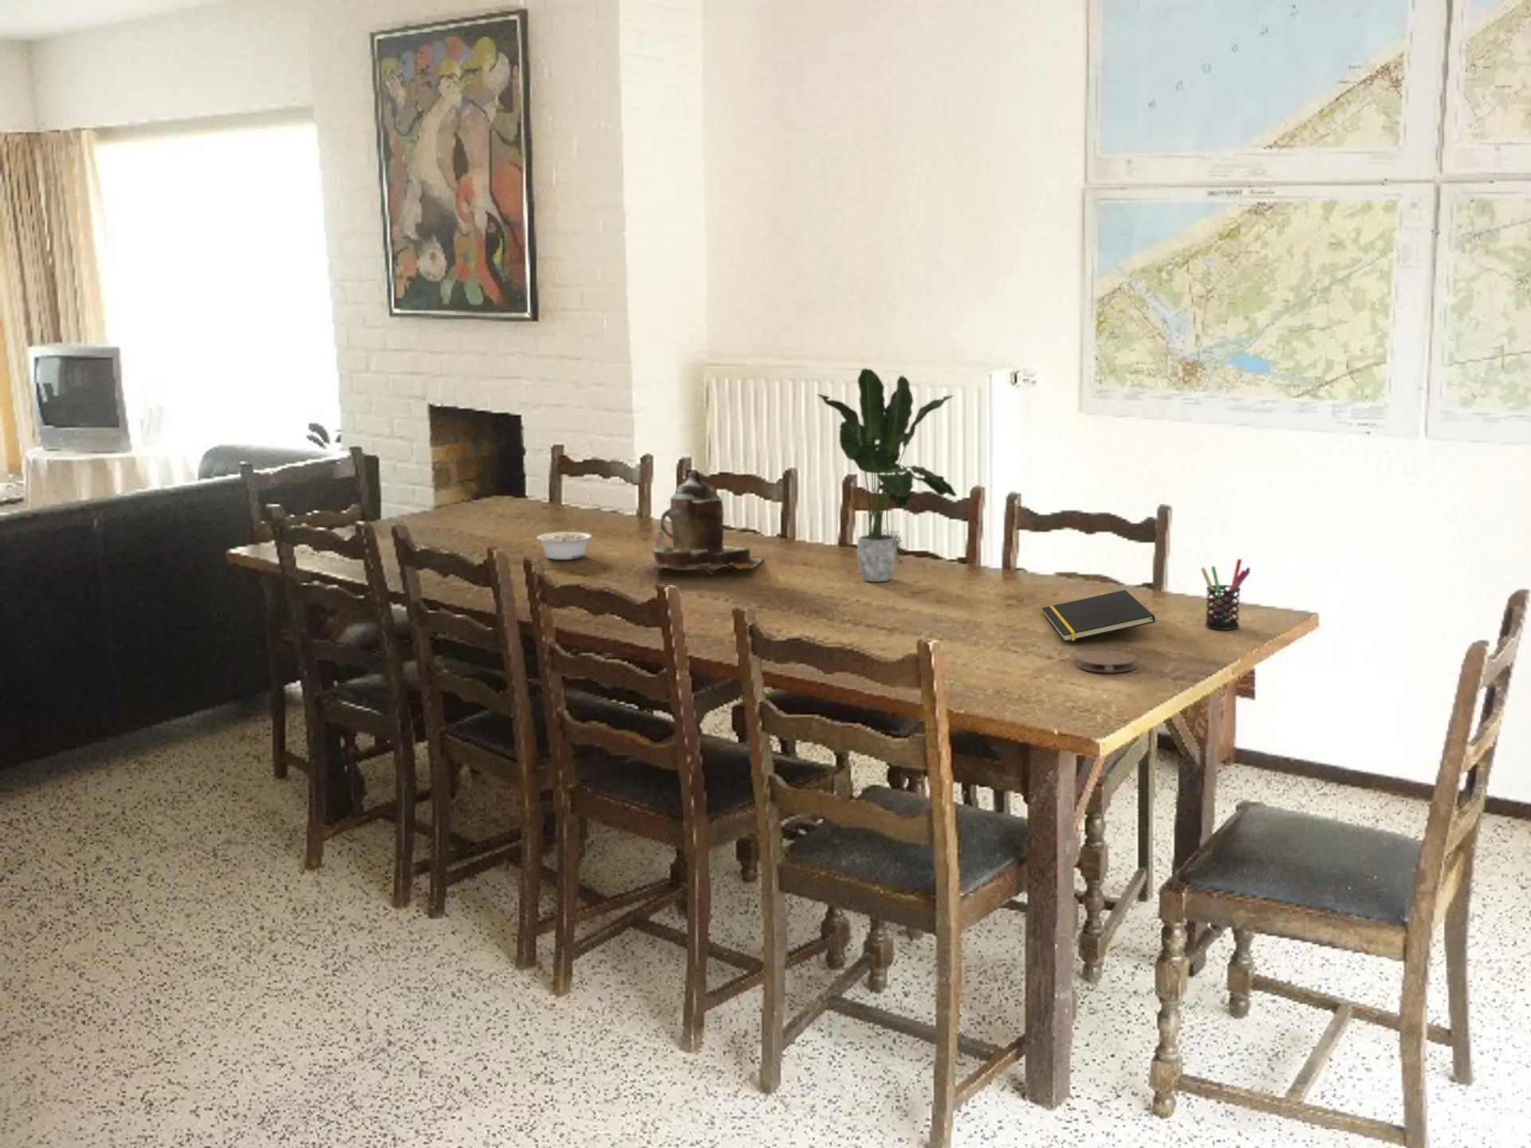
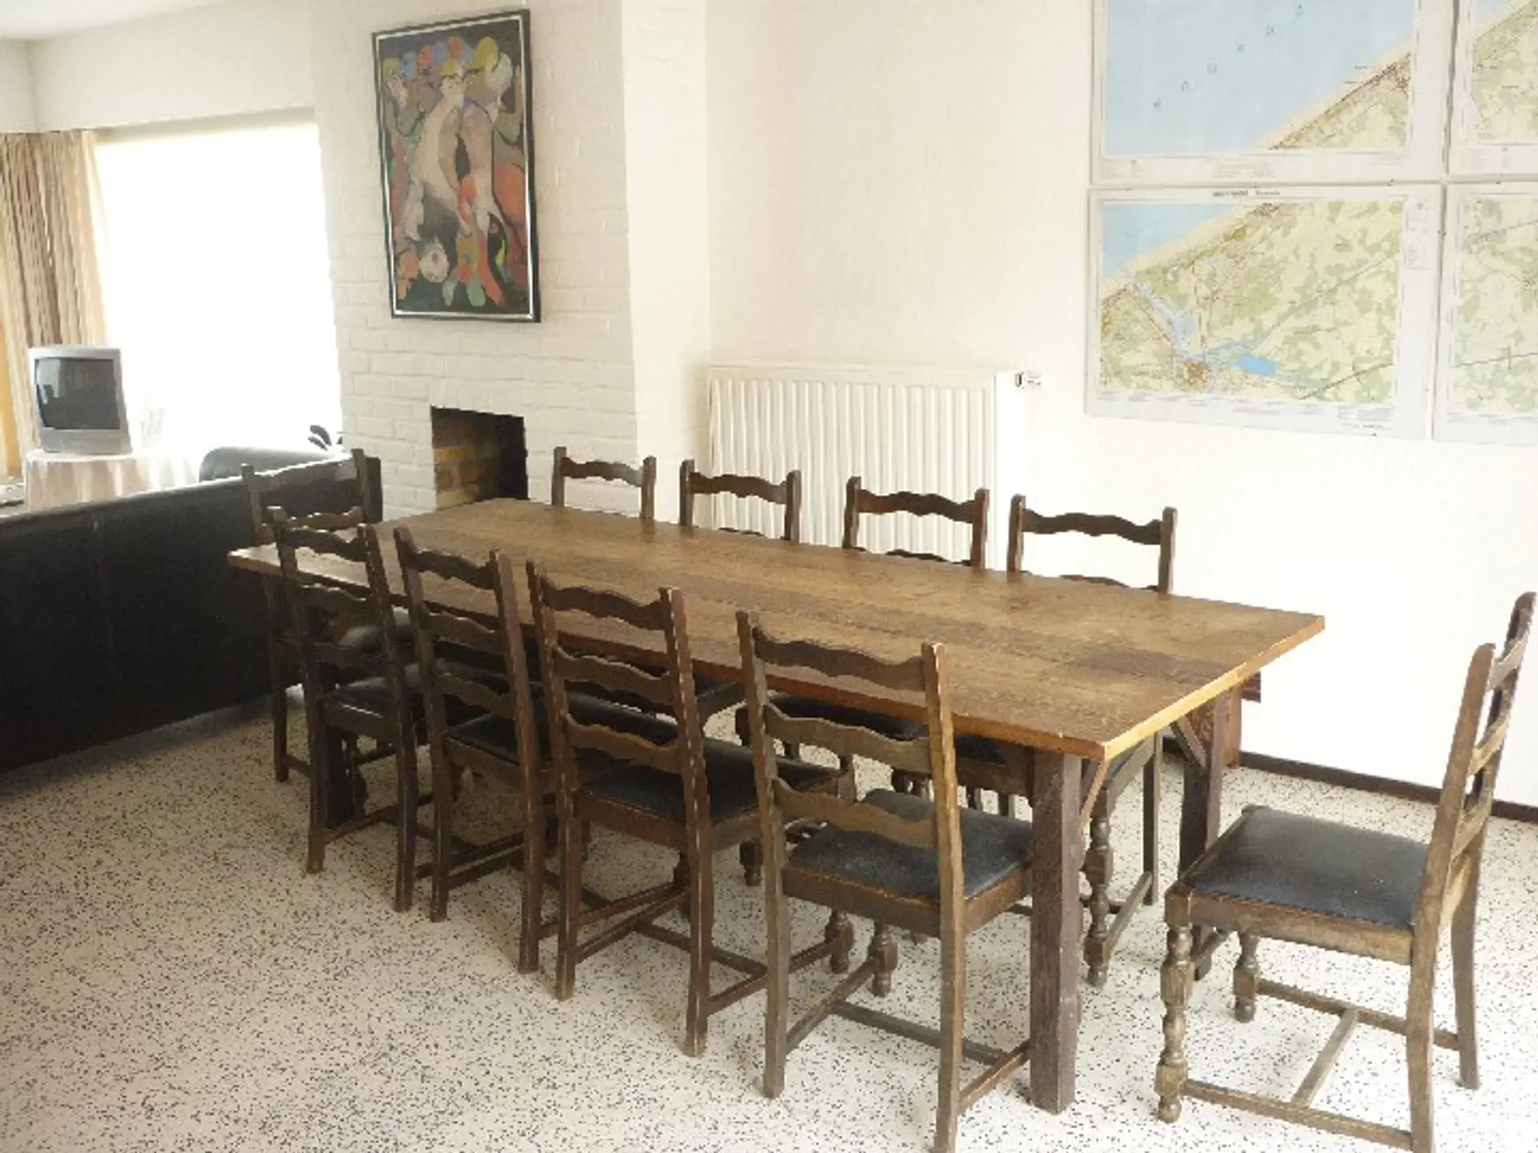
- pen holder (1222, 592)
- teapot (703, 520)
- potted plant (890, 475)
- notepad (1096, 615)
- coaster (1105, 661)
- legume (565, 545)
